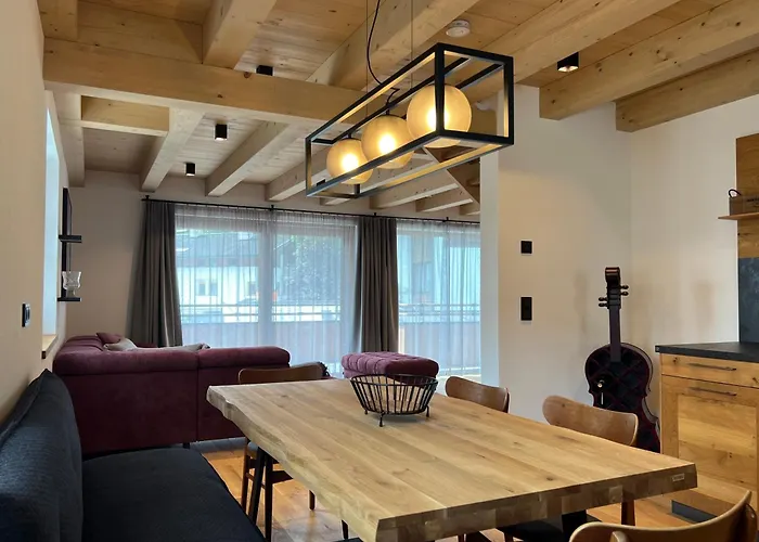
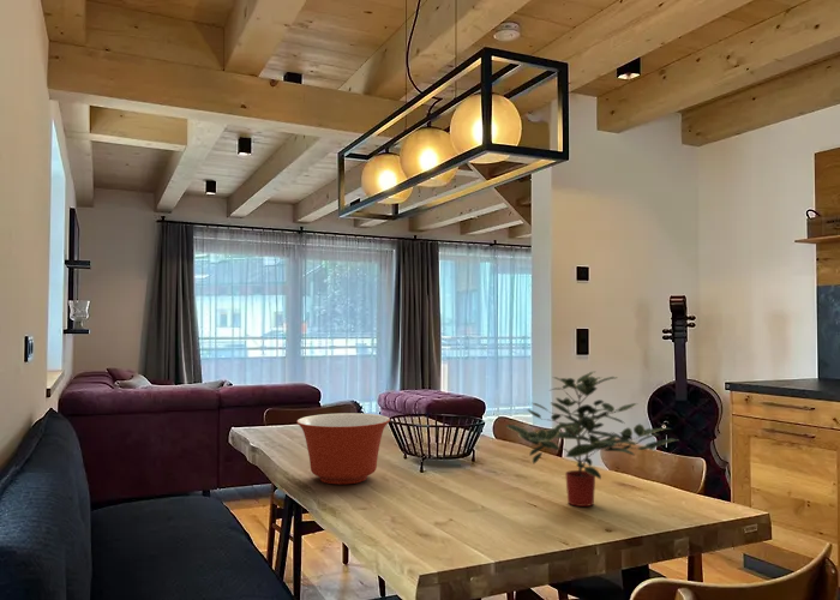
+ potted plant (589, 440)
+ mixing bowl (343, 449)
